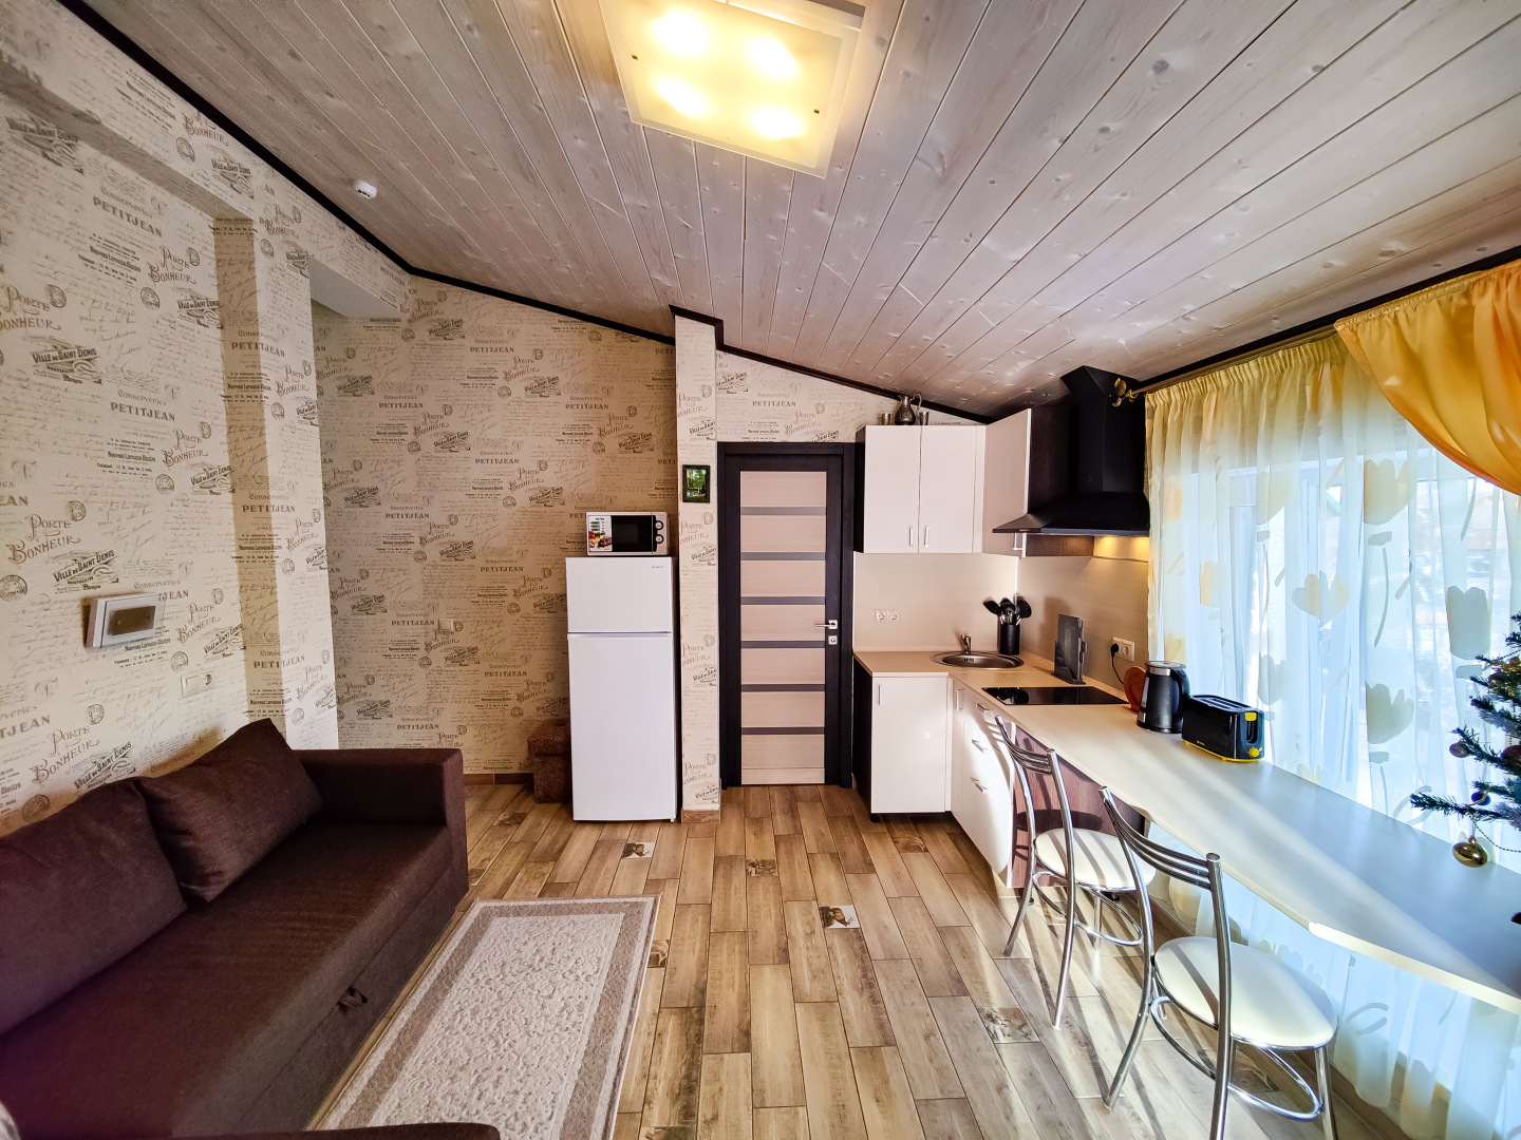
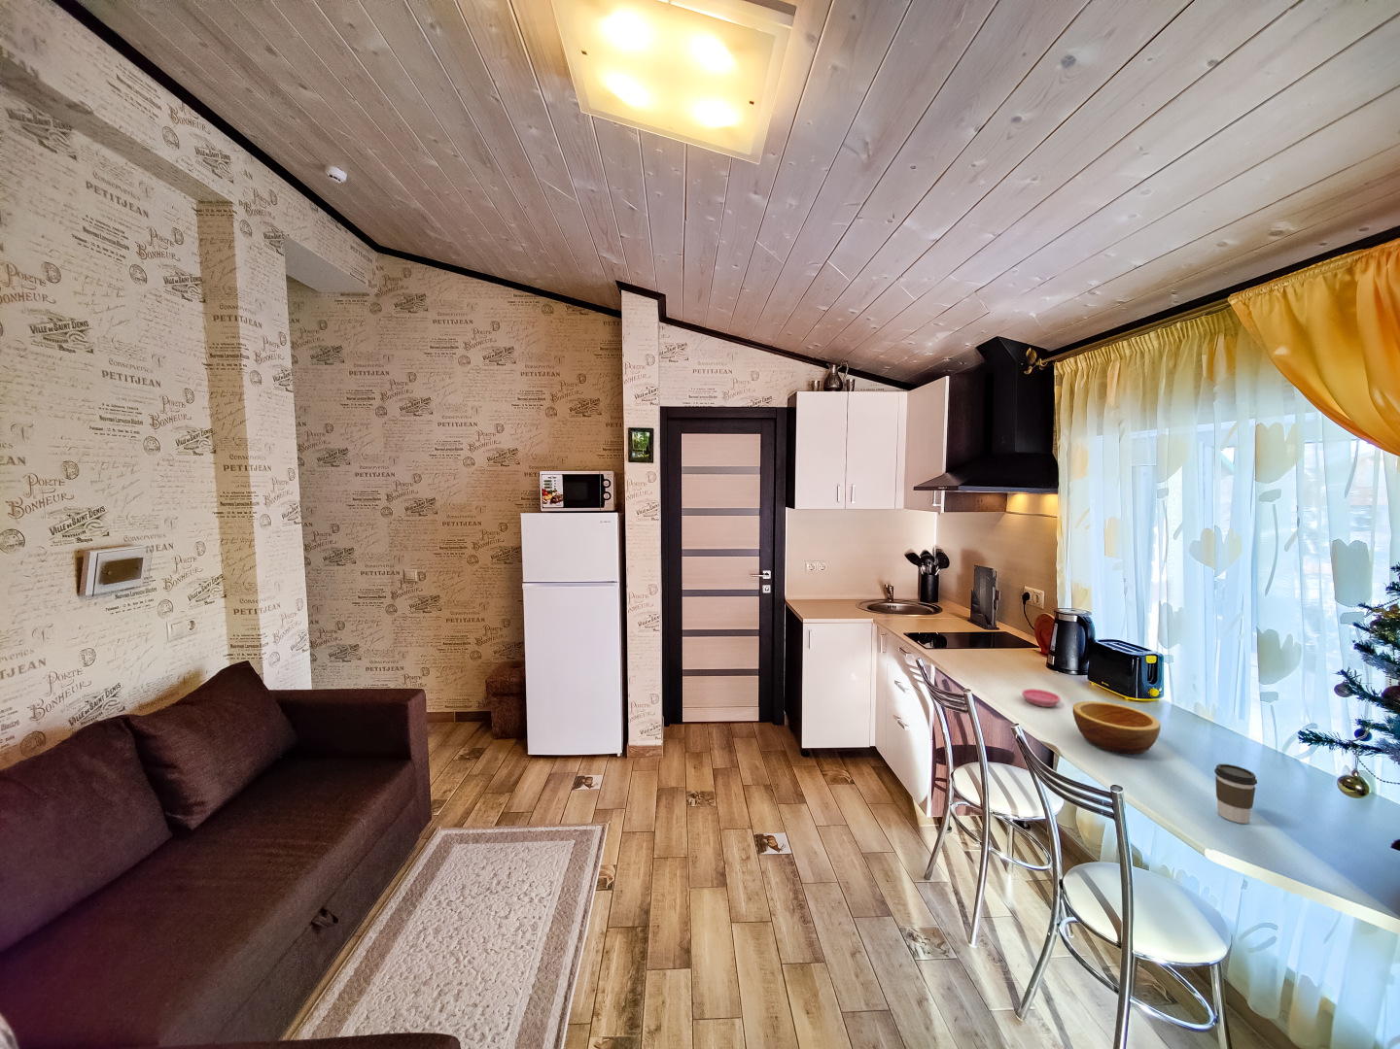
+ coffee cup (1234, 793)
+ bowl (1114, 728)
+ saucer (1041, 699)
